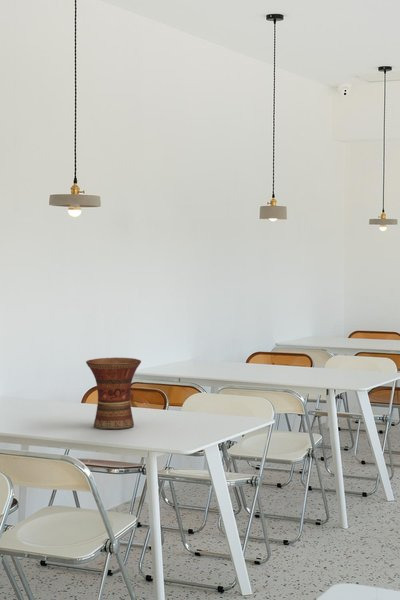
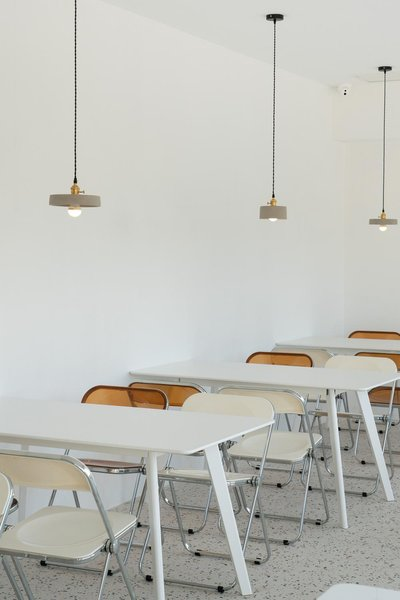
- vase (113, 392)
